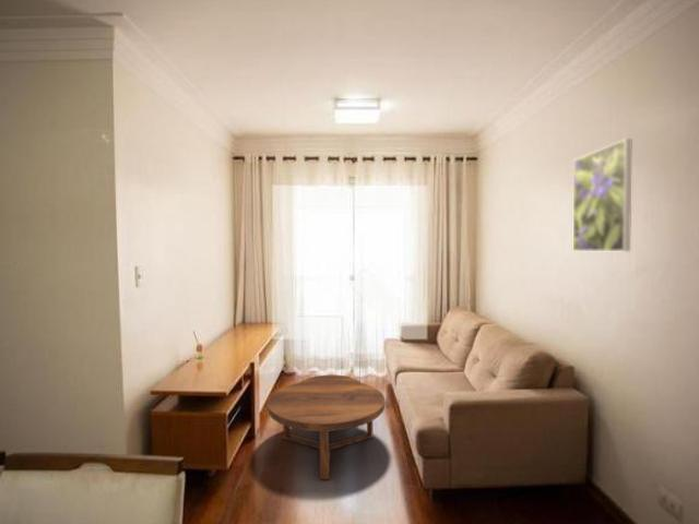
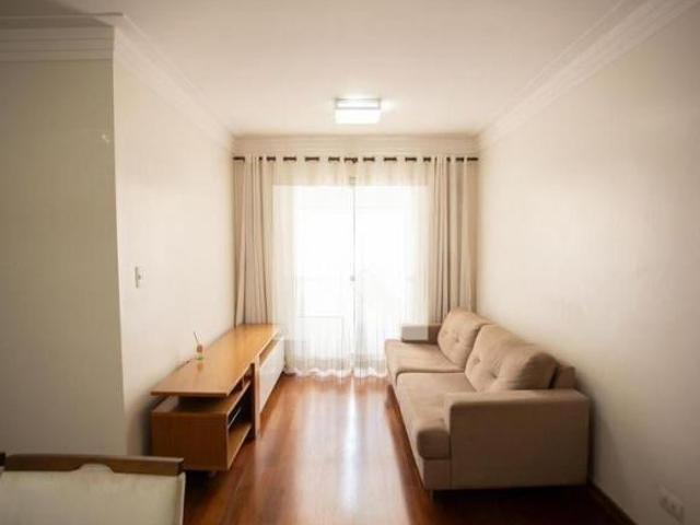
- coffee table (328, 413)
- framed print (599, 201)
